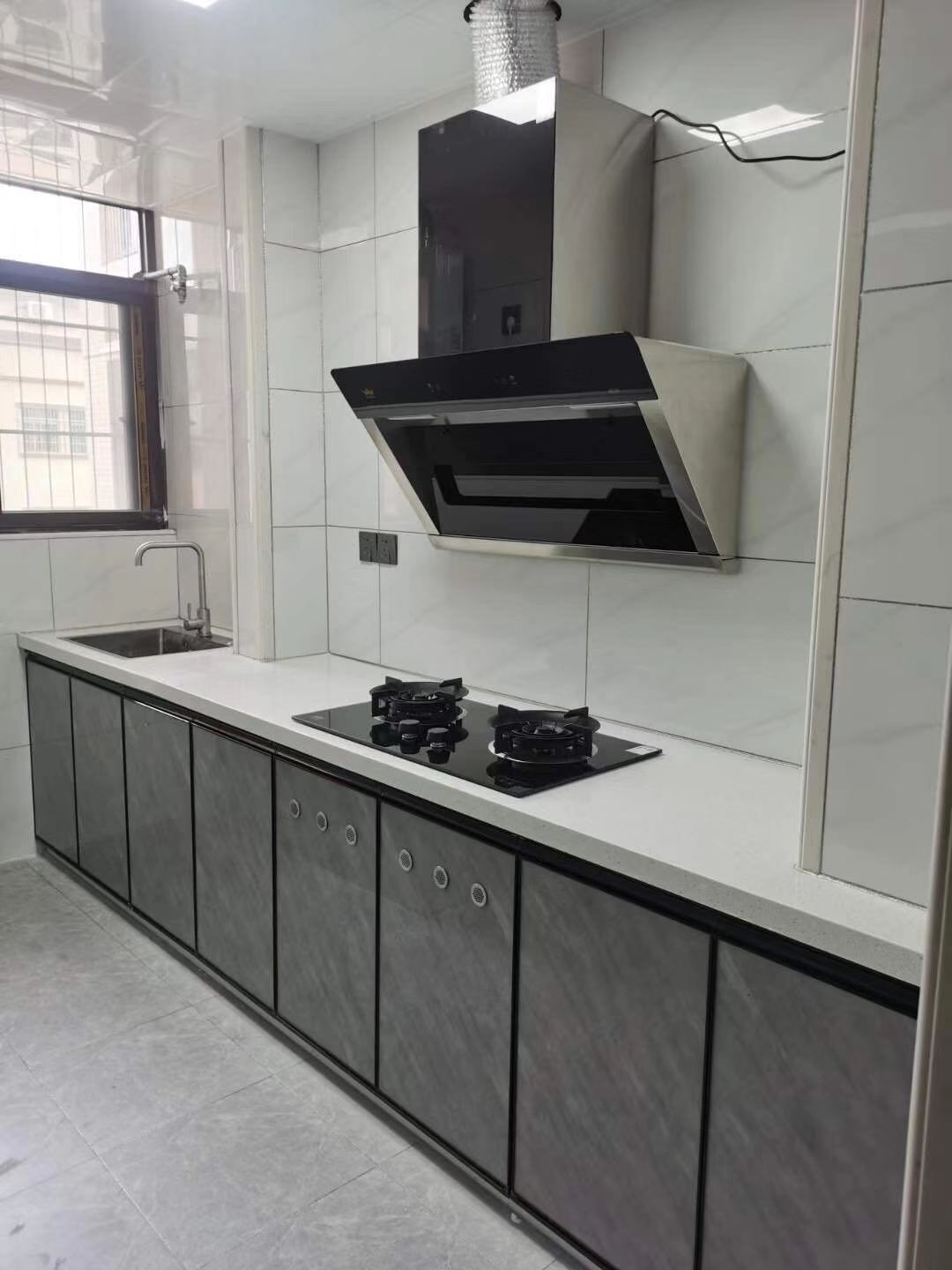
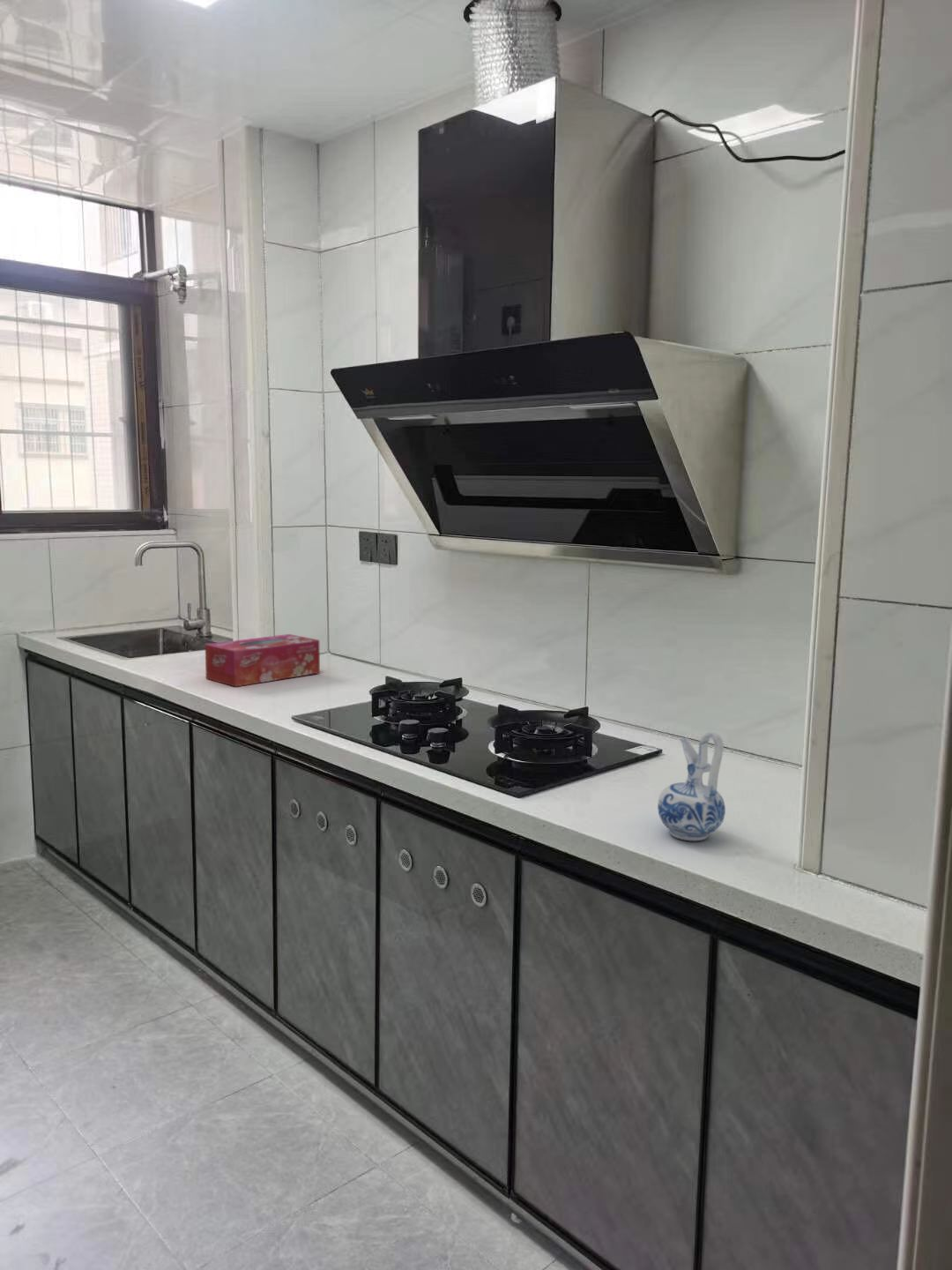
+ ceramic pitcher (692, 781)
+ tissue box (264, 659)
